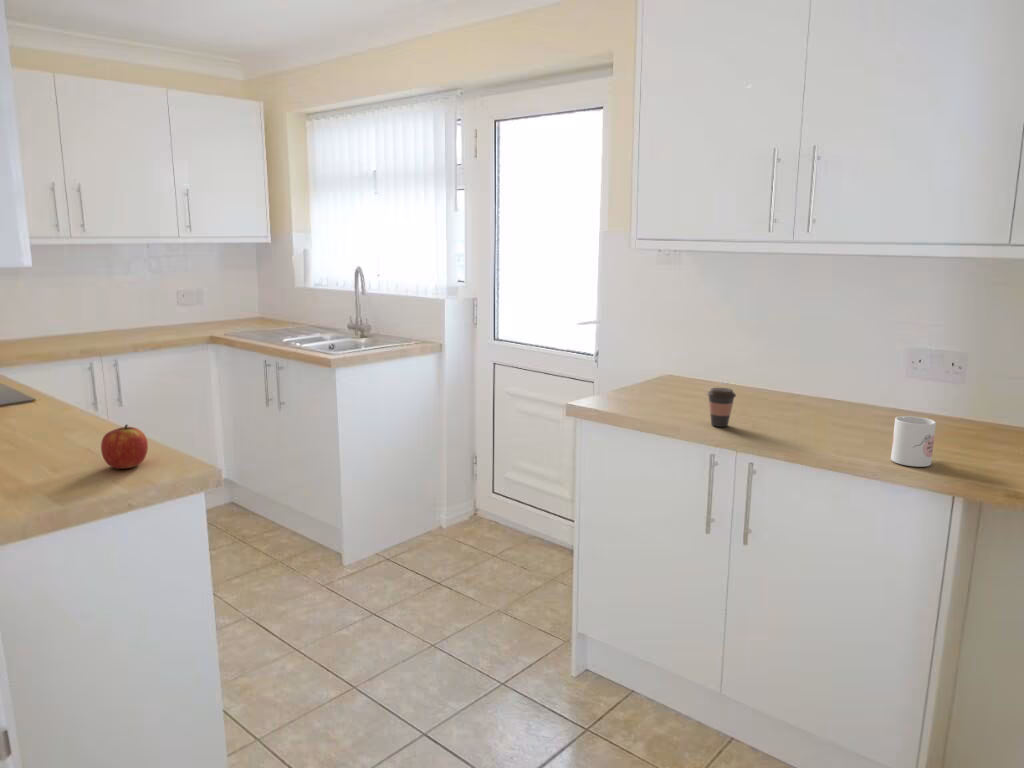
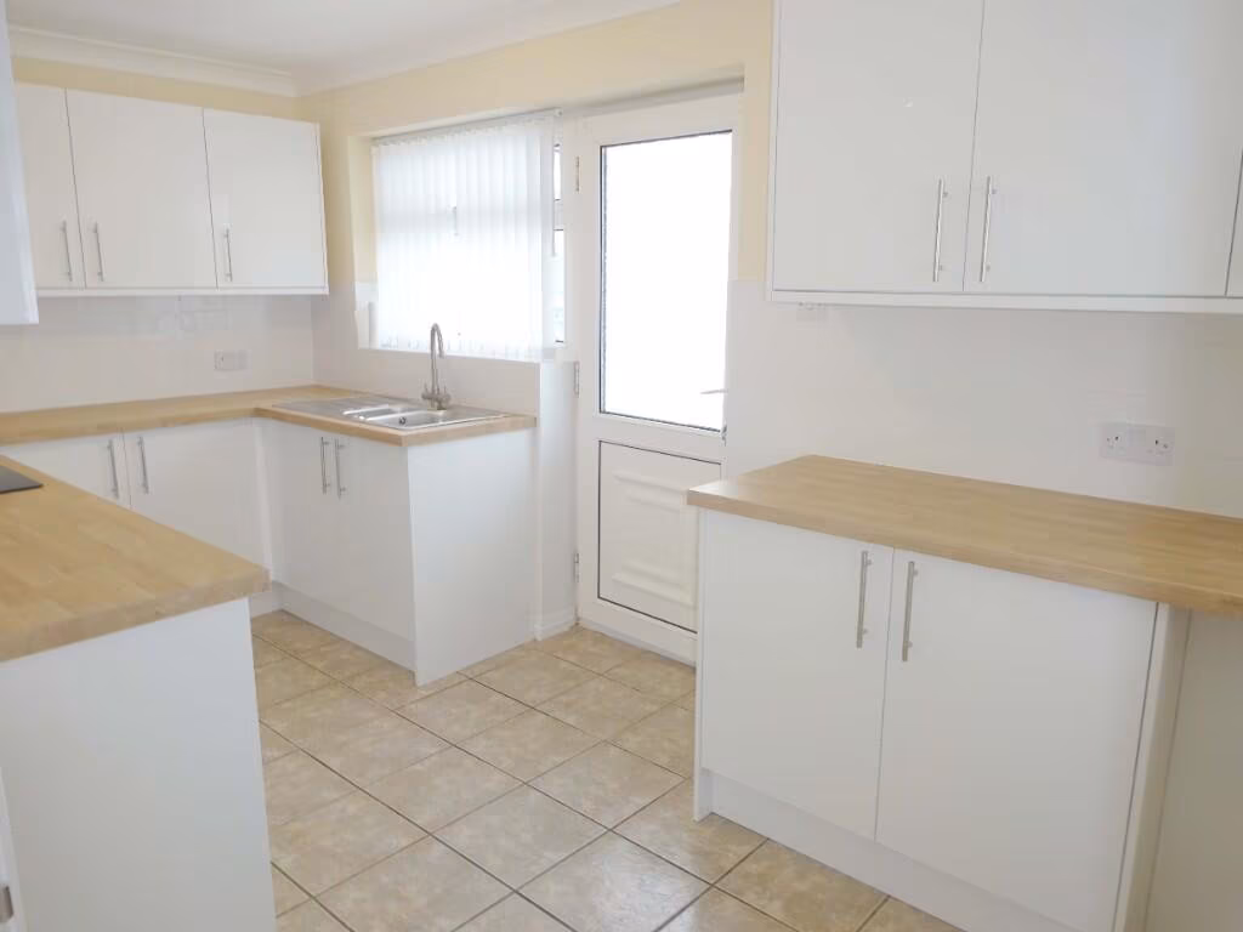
- apple (124, 445)
- coffee cup (720, 407)
- mug (916, 439)
